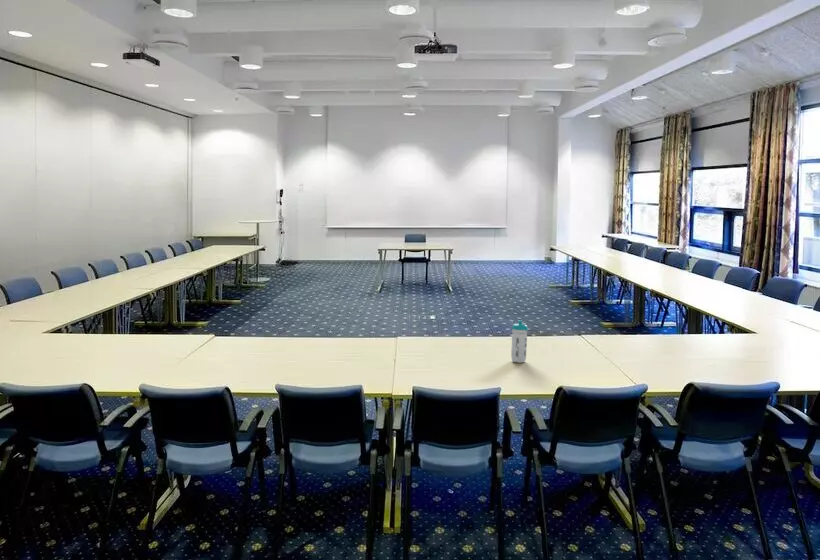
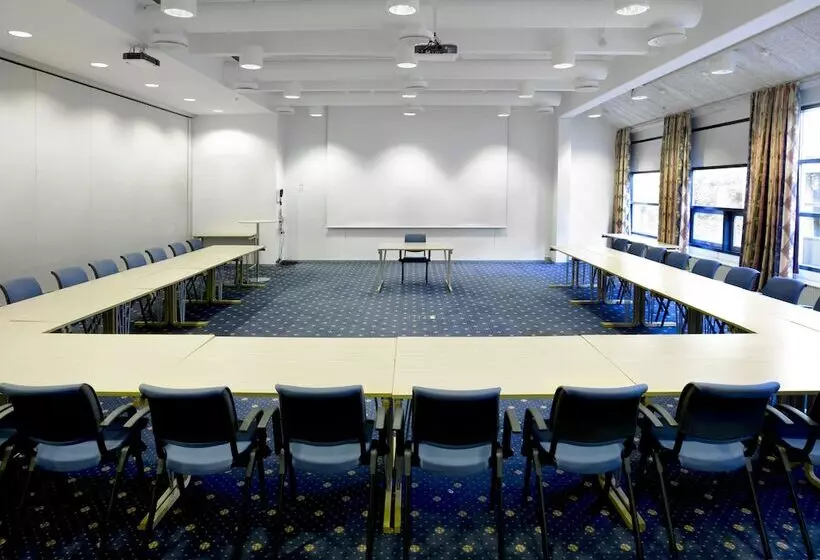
- water bottle (519, 340)
